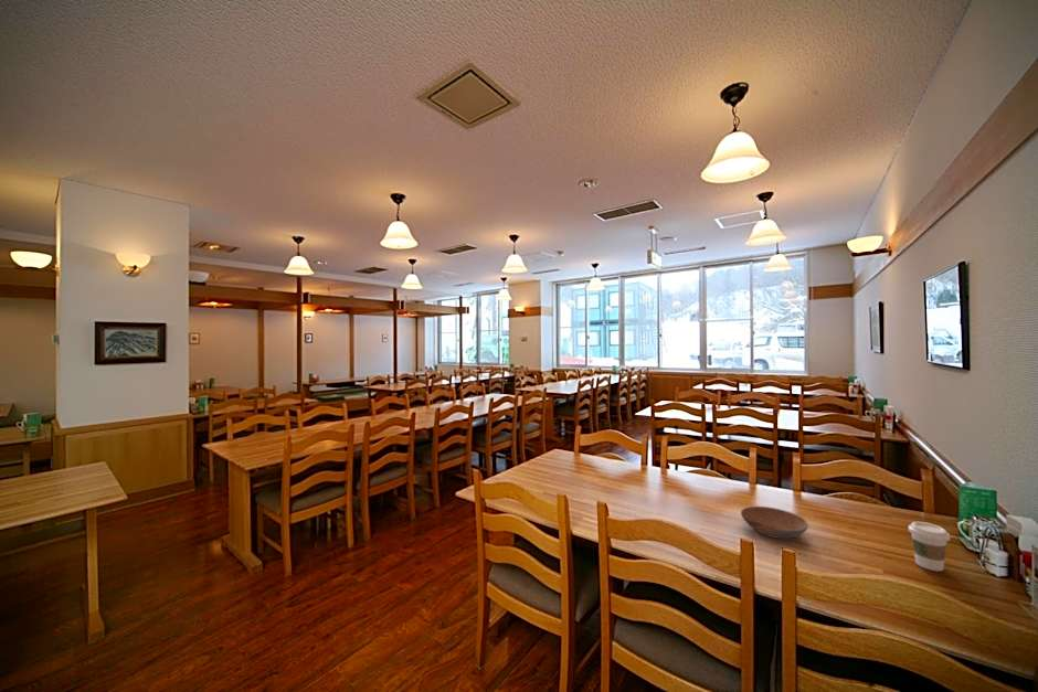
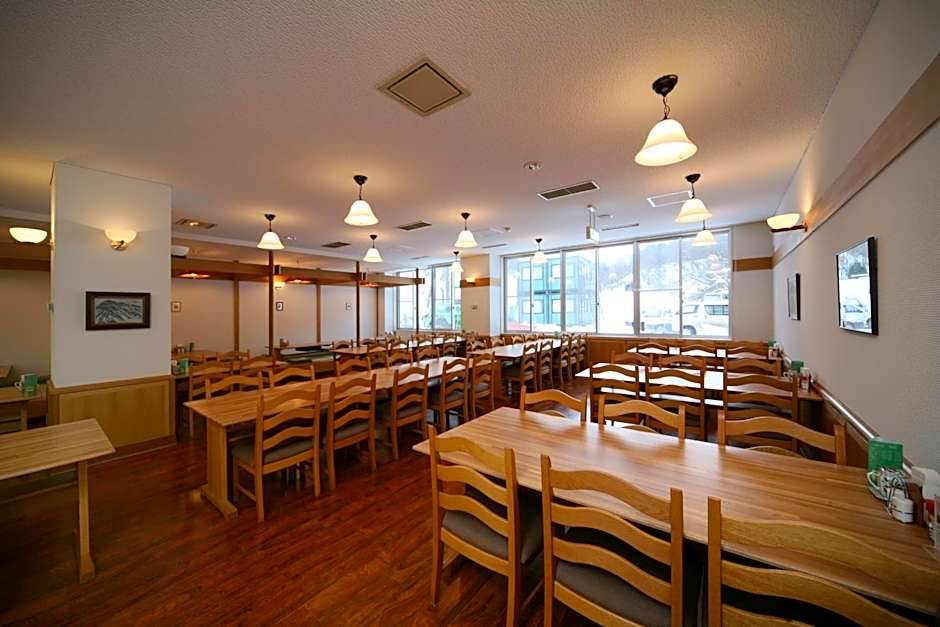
- coffee cup (929, 546)
- bowl (773, 524)
